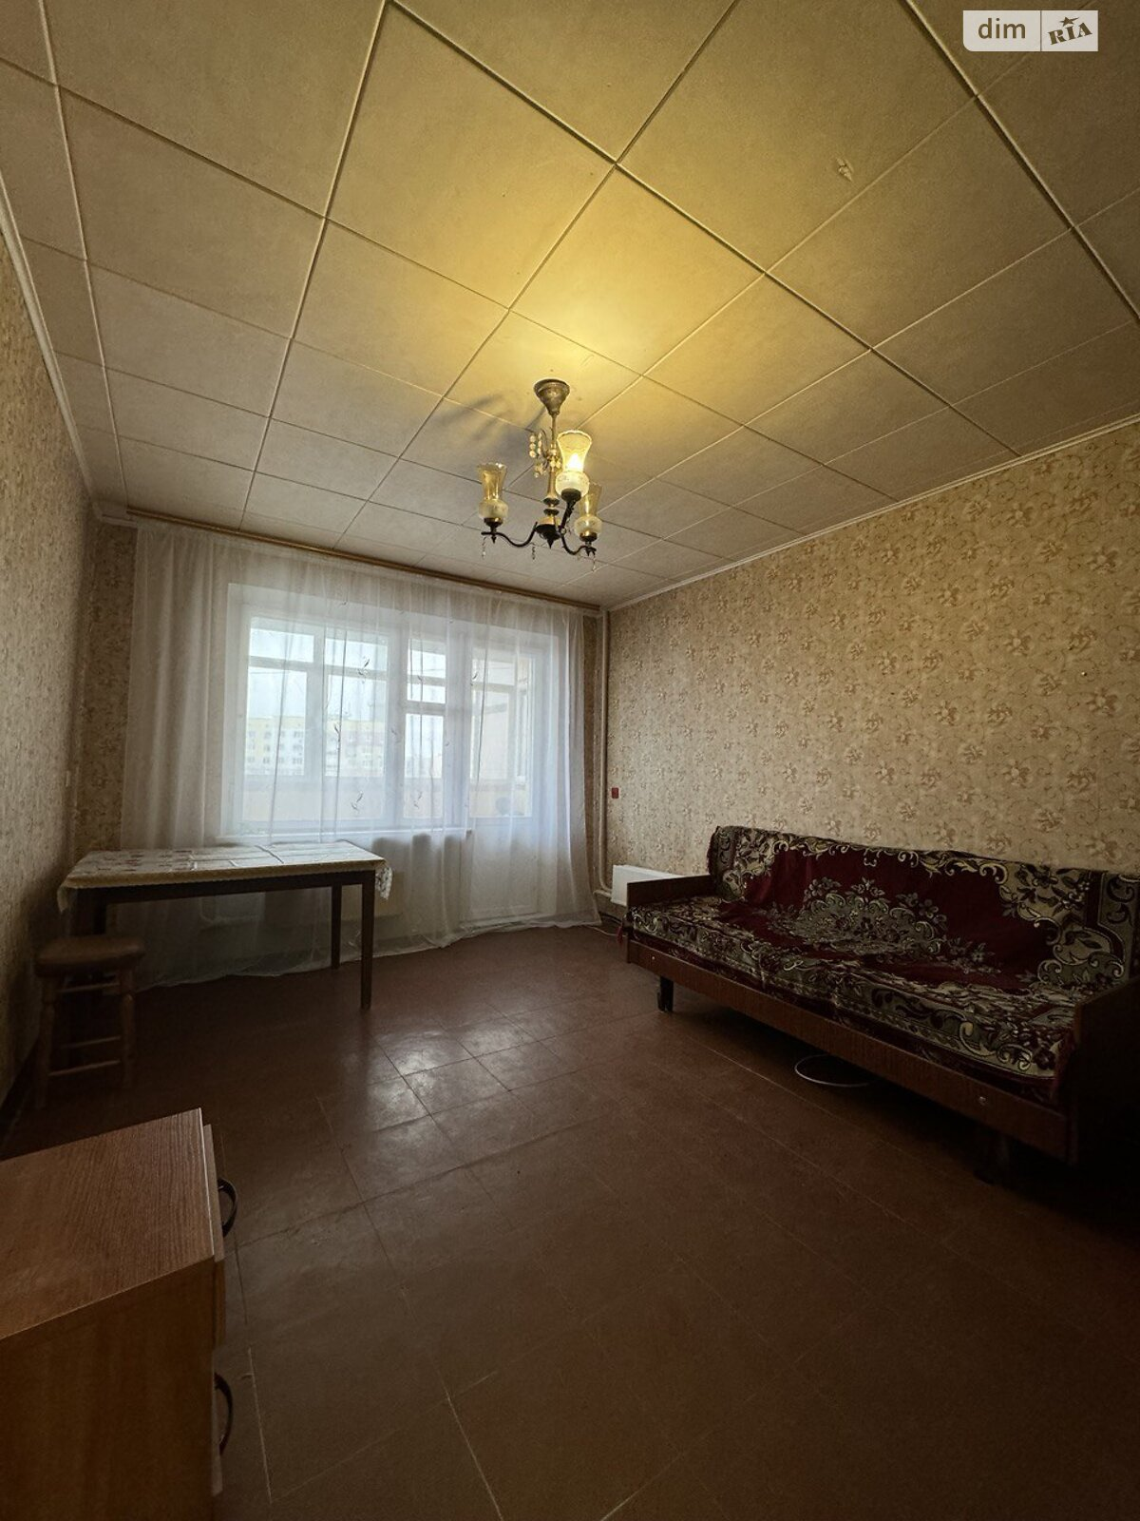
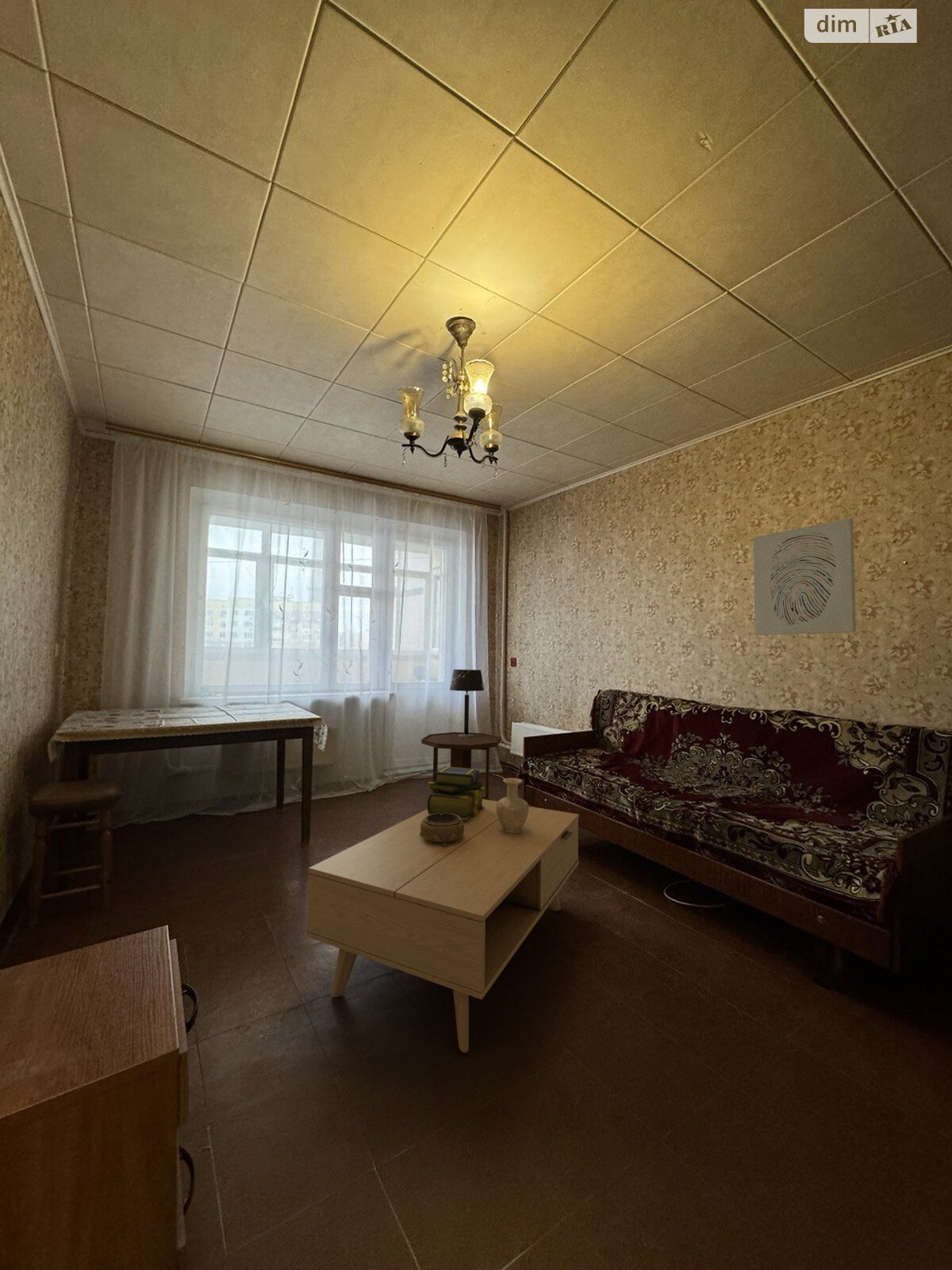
+ table lamp (466, 701)
+ coffee table (466, 891)
+ decorative bowl (443, 826)
+ side table (461, 768)
+ vase (512, 804)
+ wall art (800, 580)
+ stack of books (456, 789)
